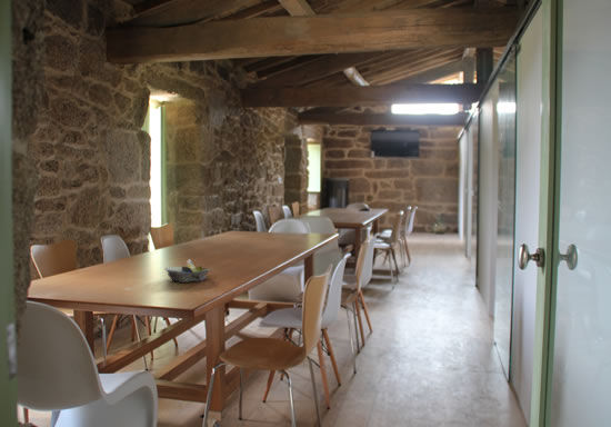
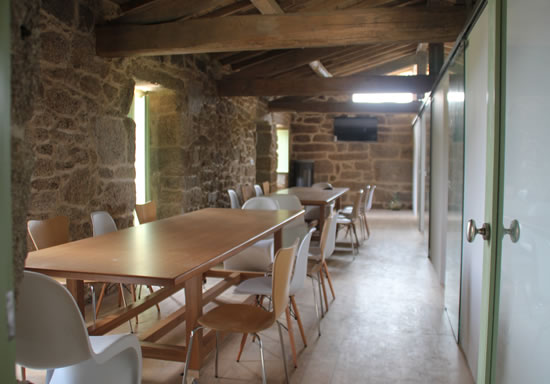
- decorative bowl (192, 269)
